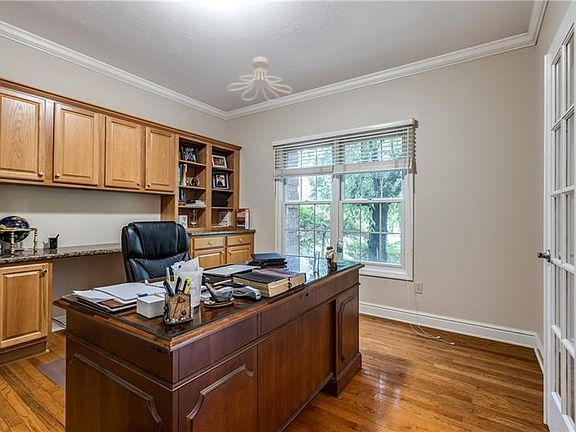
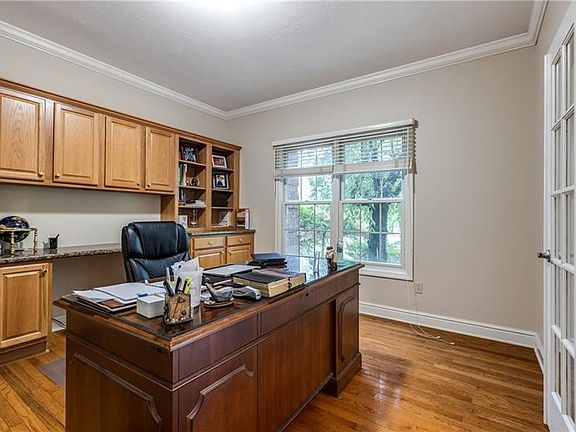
- ceiling light fixture (260, 75)
